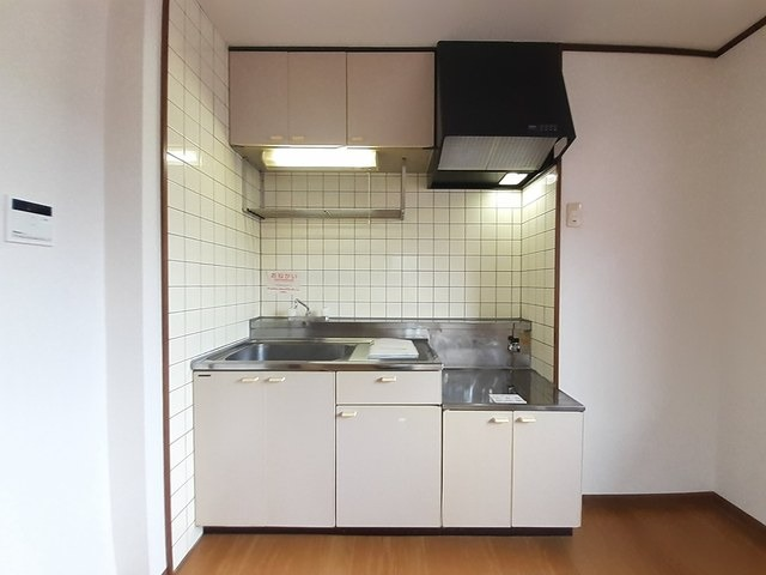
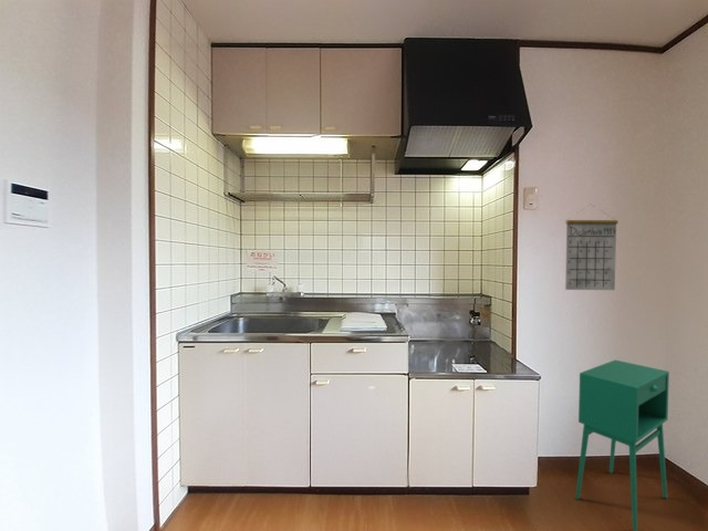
+ storage cabinet (623, 435)
+ calendar (591, 247)
